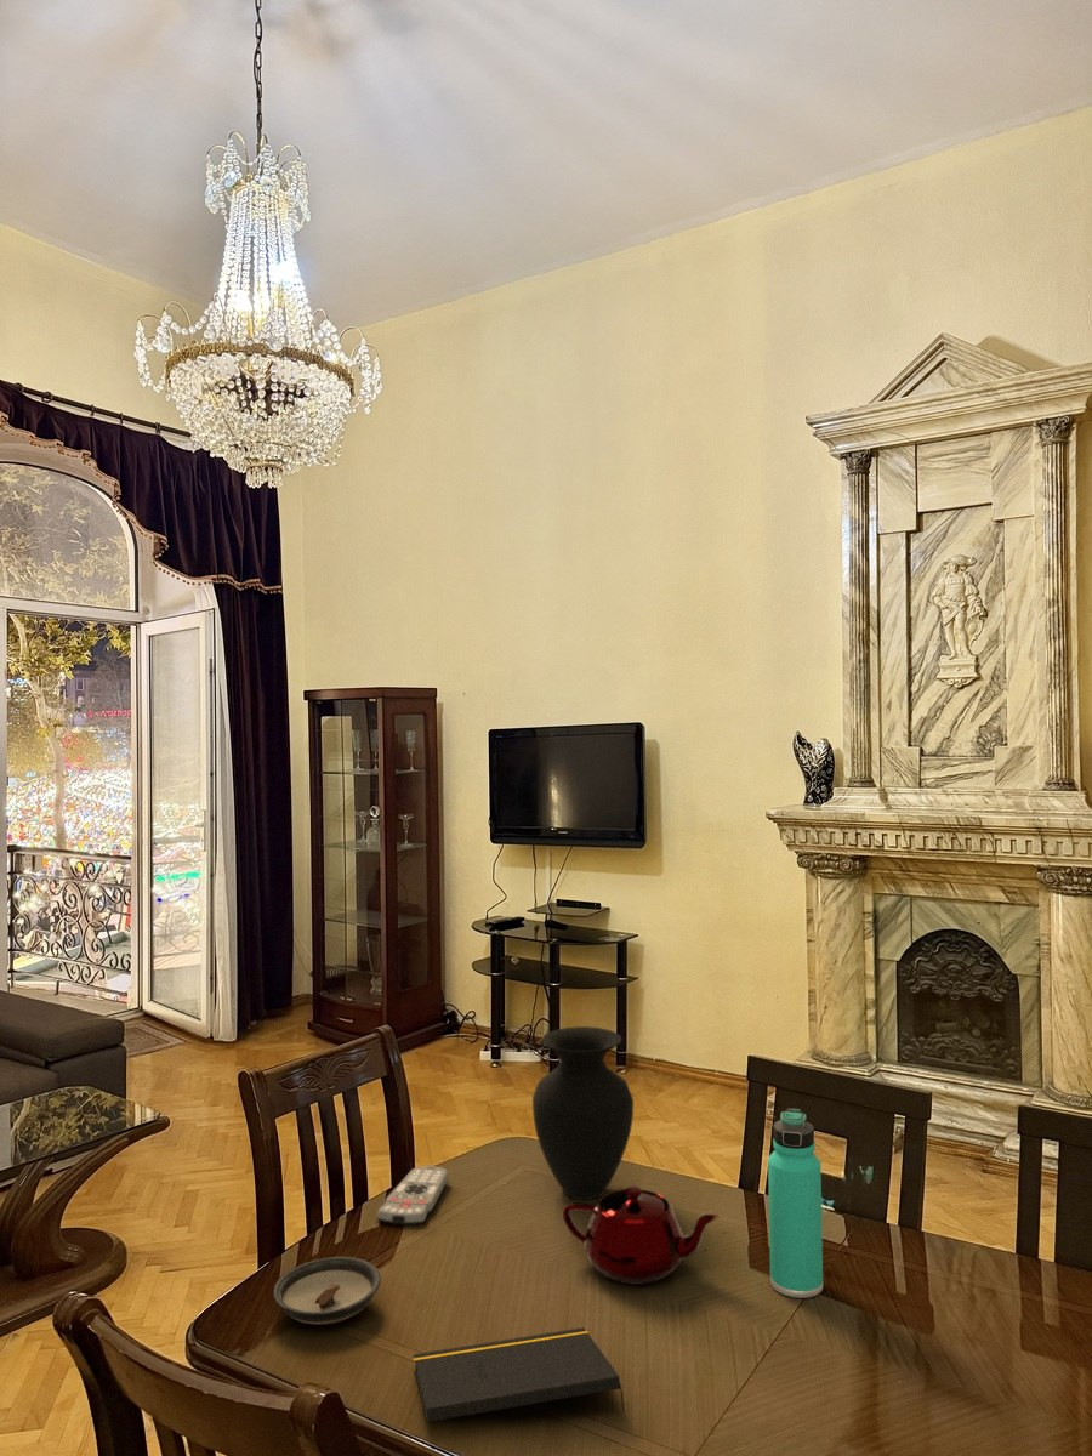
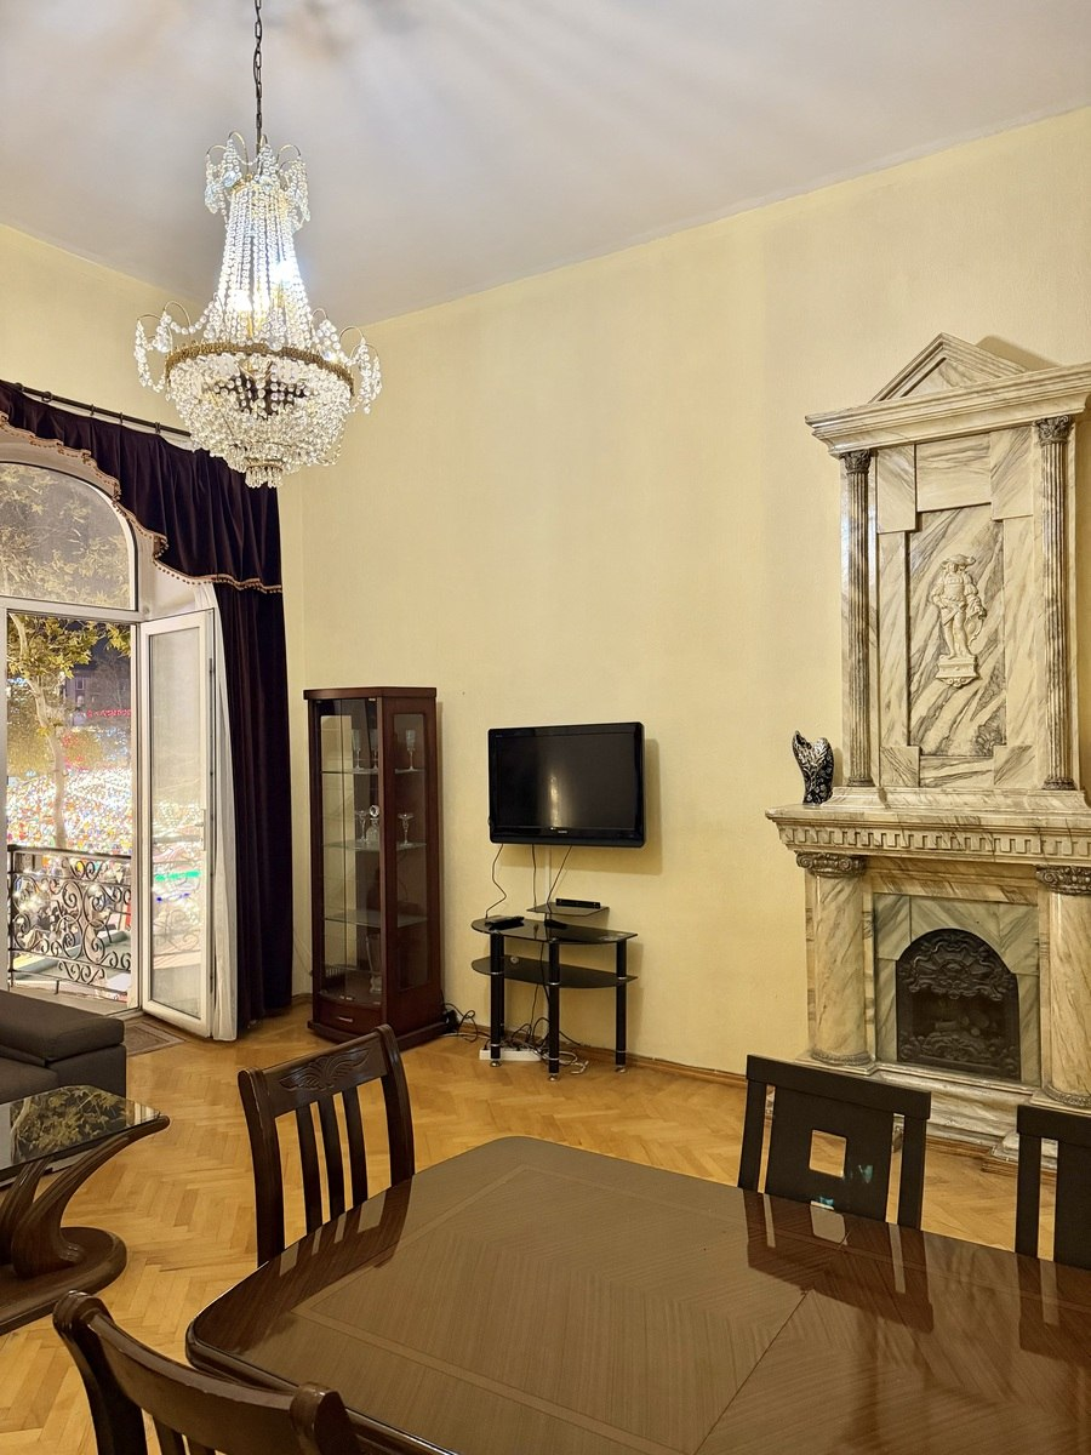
- teapot (638, 1228)
- thermos bottle (795, 1198)
- saucer (328, 1296)
- vase (582, 1114)
- remote control (416, 1194)
- notepad (512, 1371)
